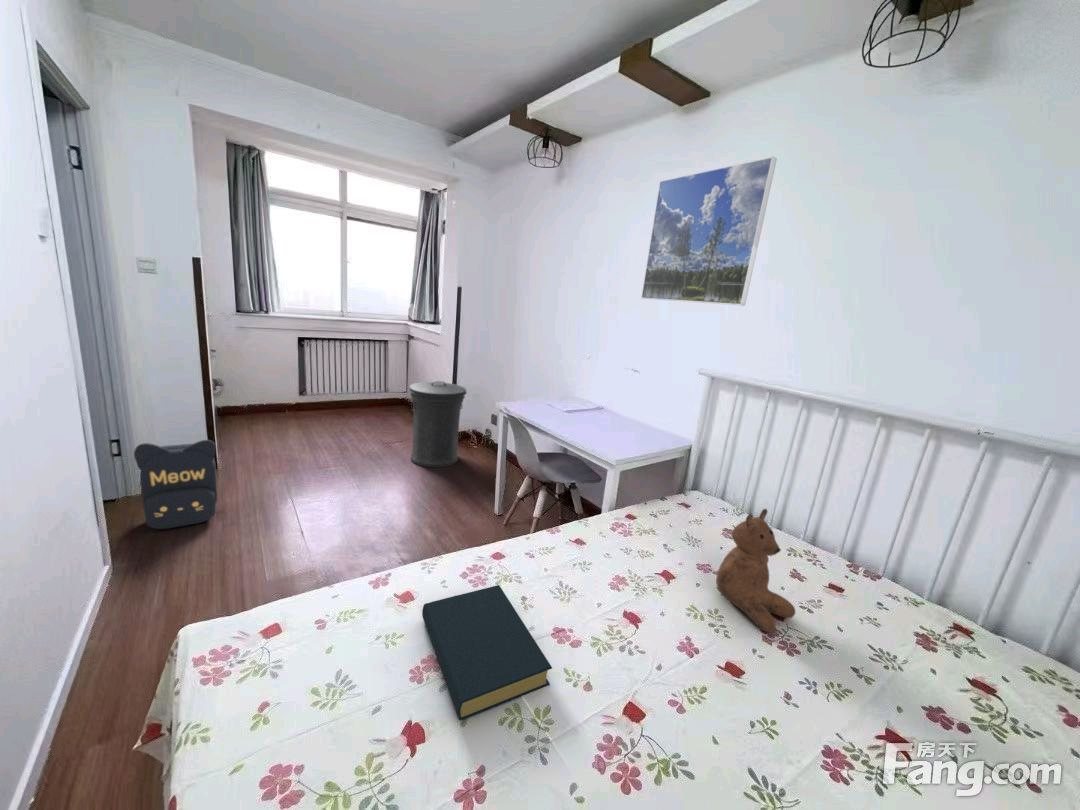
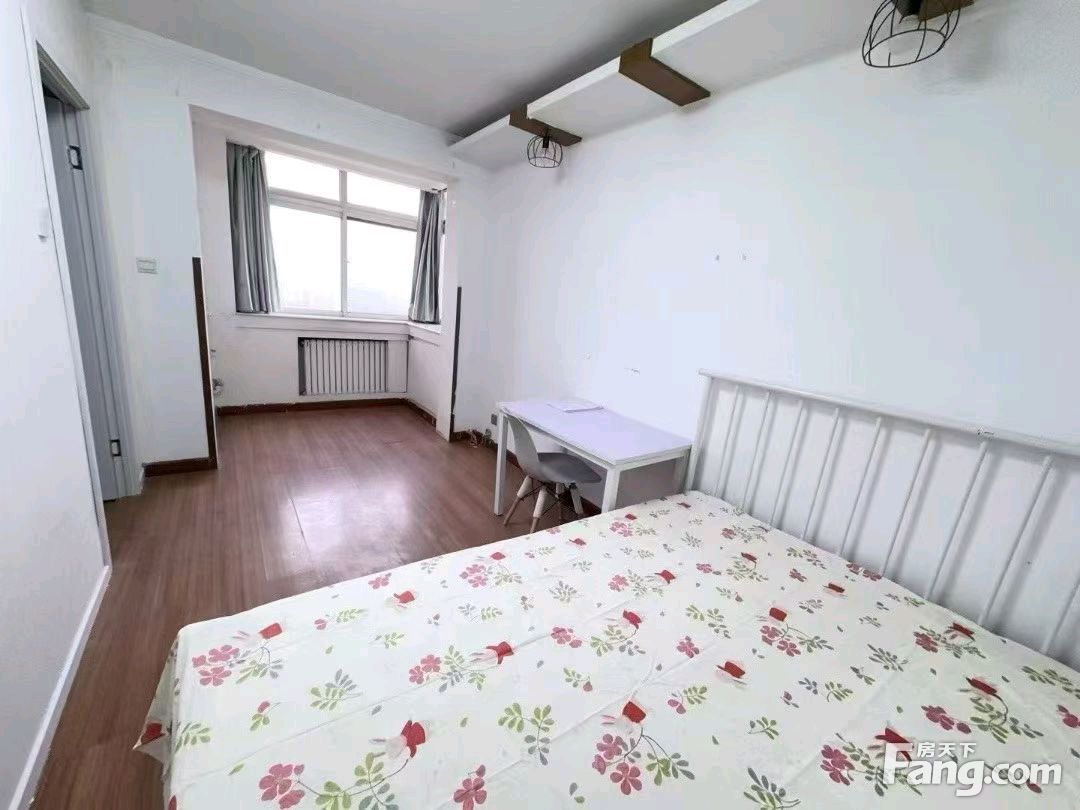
- trash can (436, 420)
- teddy bear (761, 564)
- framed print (699, 238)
- backpack (180, 477)
- hardback book (482, 641)
